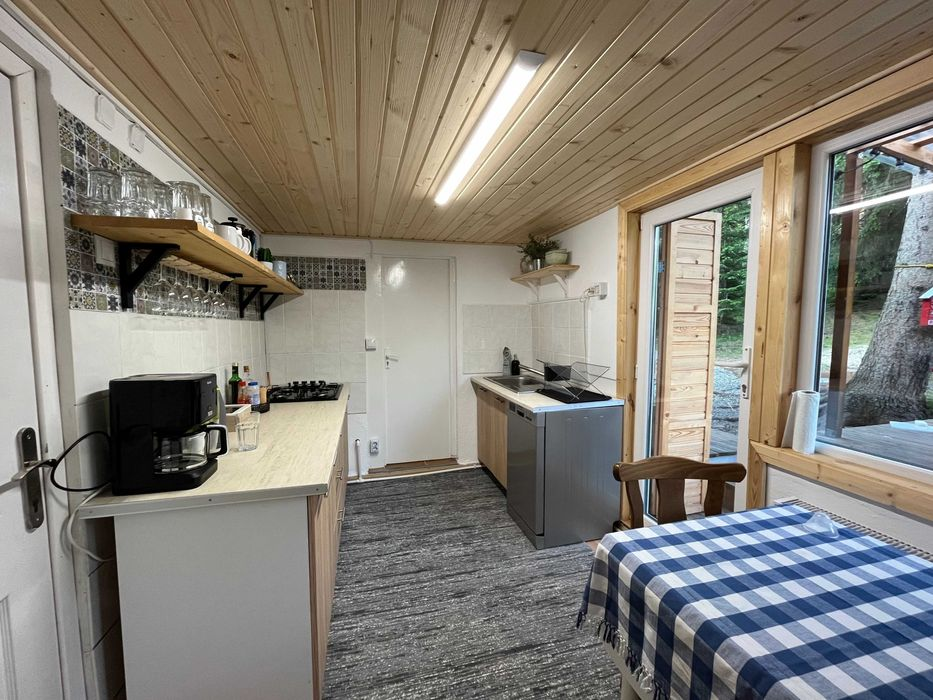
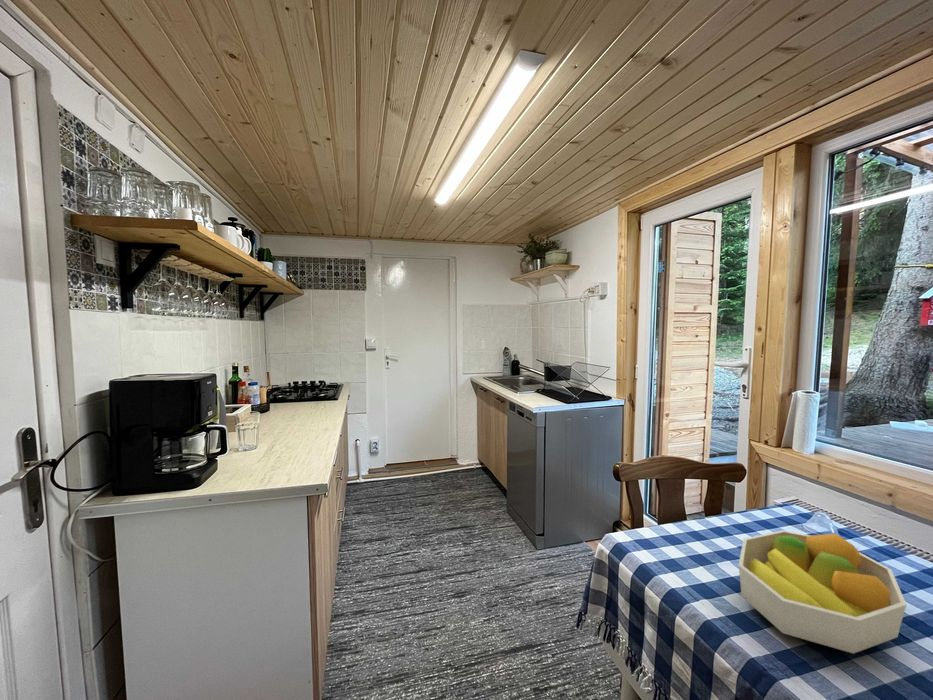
+ fruit bowl (813, 578)
